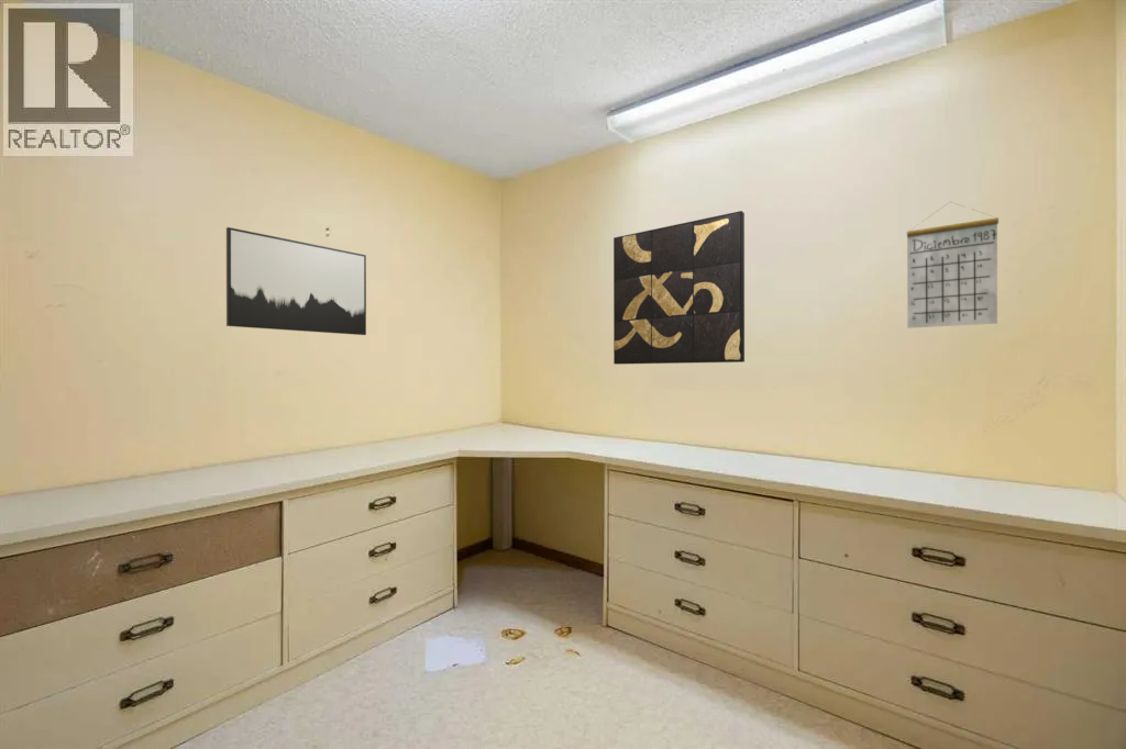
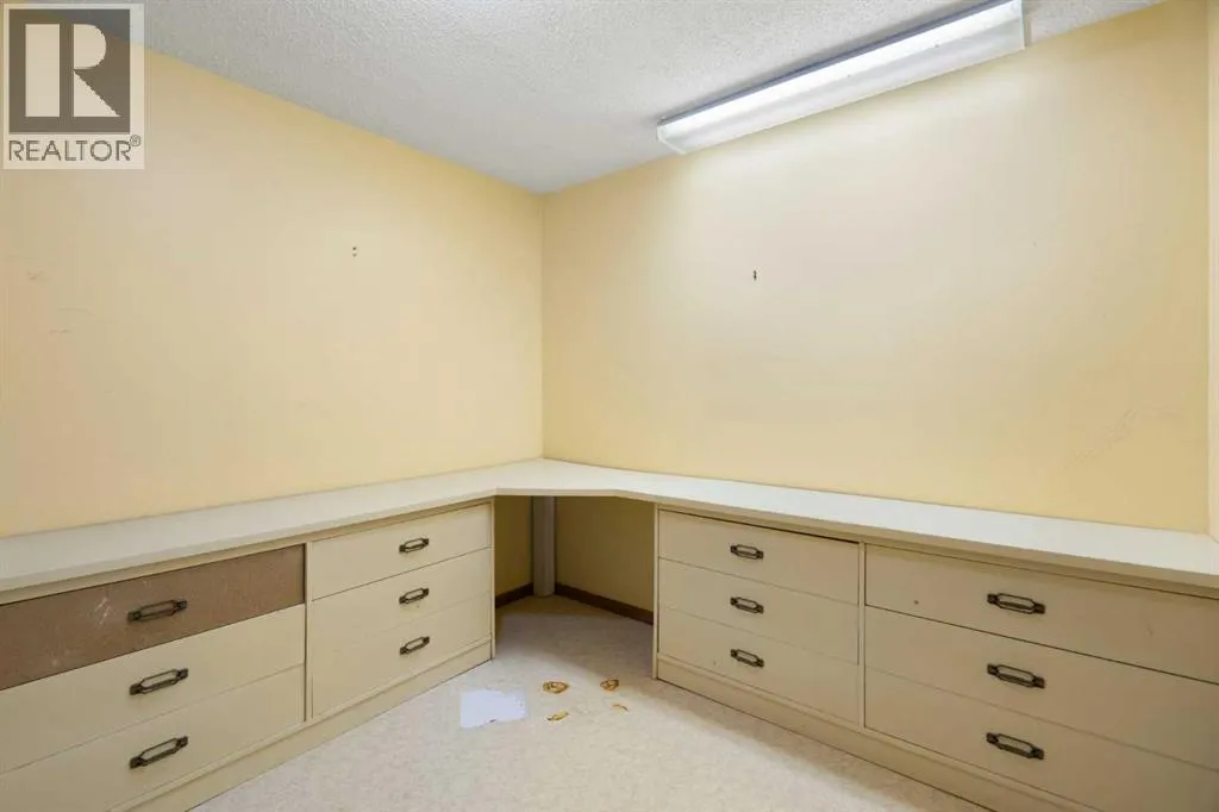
- wall art (302, 287)
- calendar (950, 262)
- wall art (673, 294)
